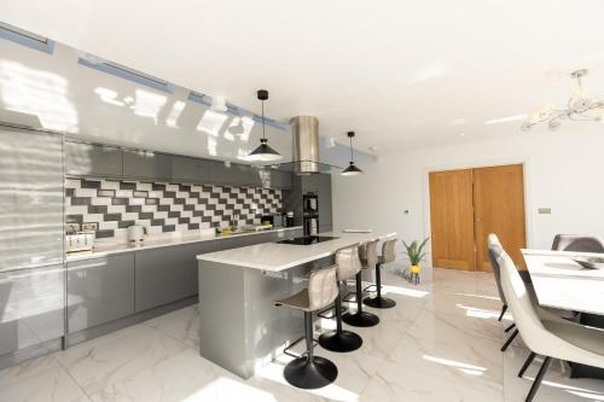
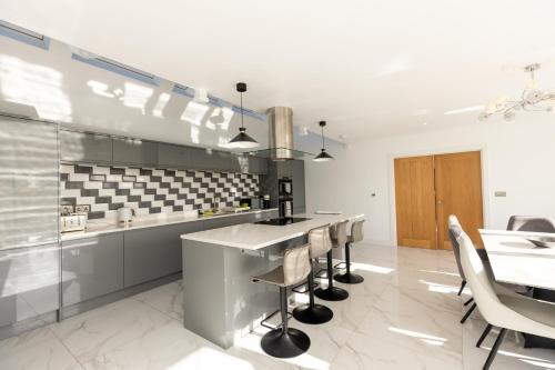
- house plant (417, 260)
